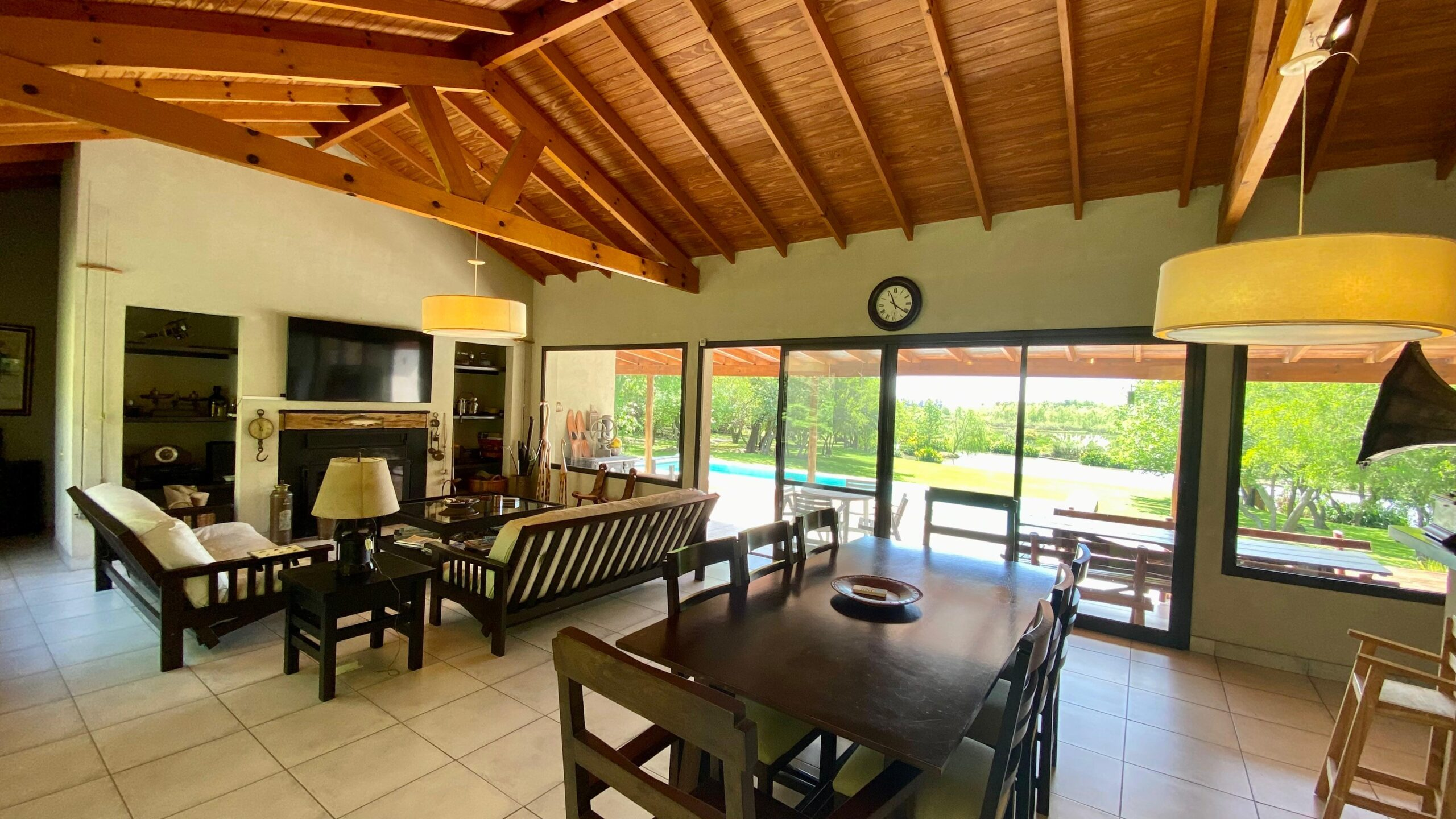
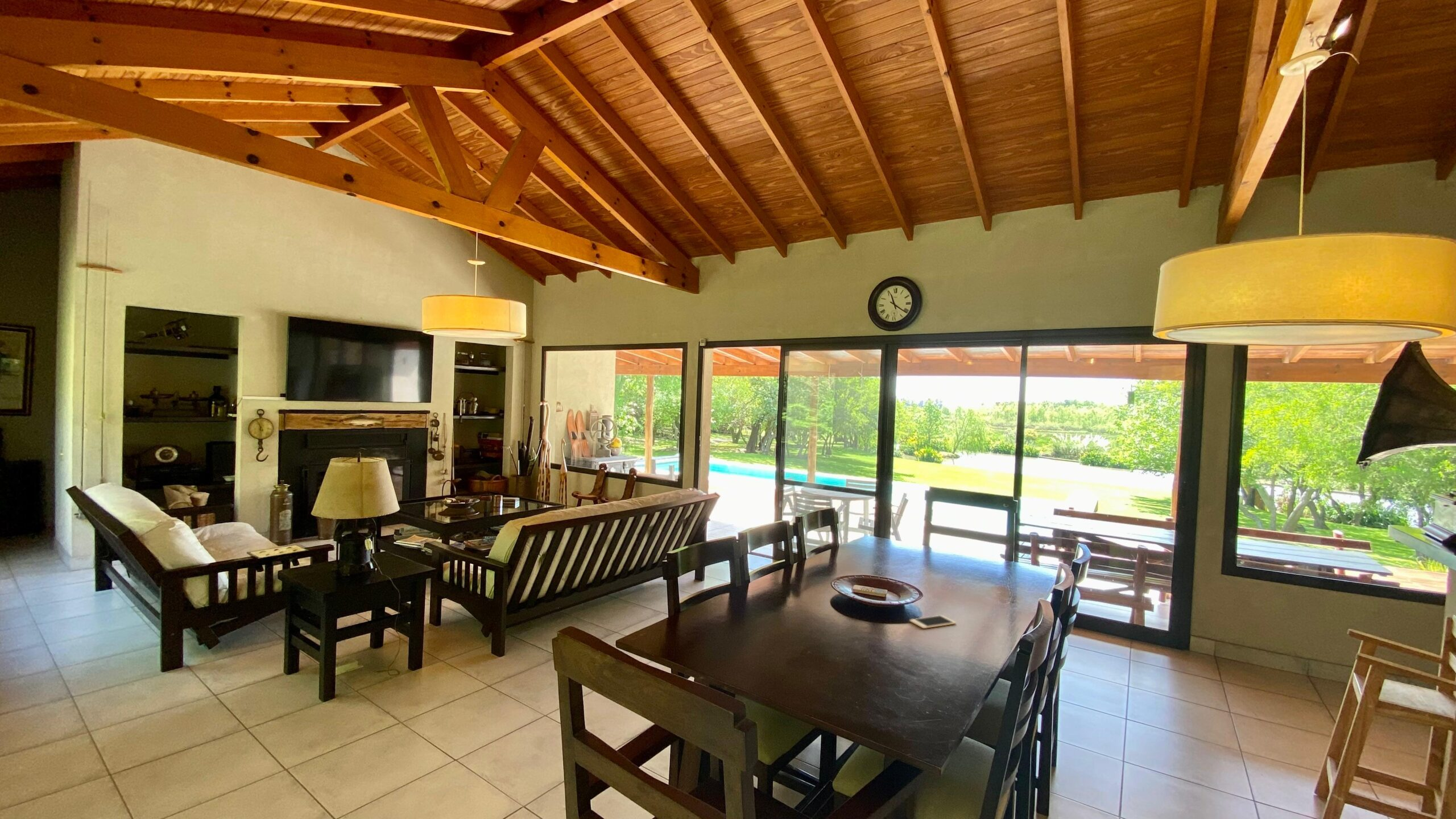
+ cell phone (933, 622)
